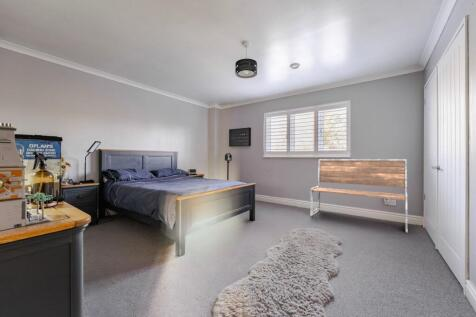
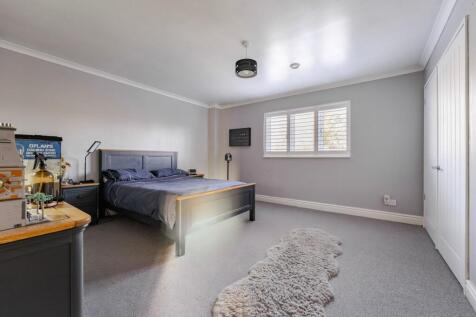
- bench (355, 190)
